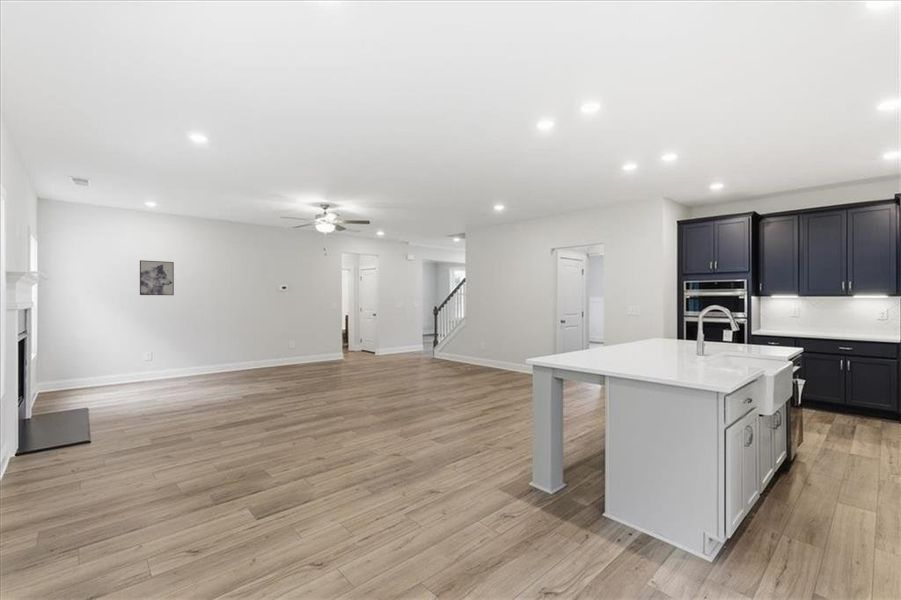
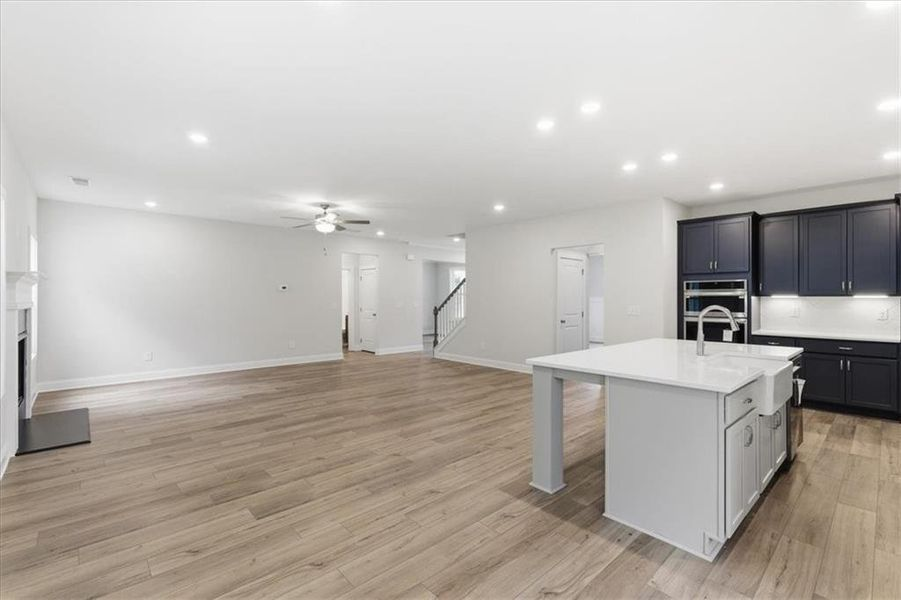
- wall art (157, 278)
